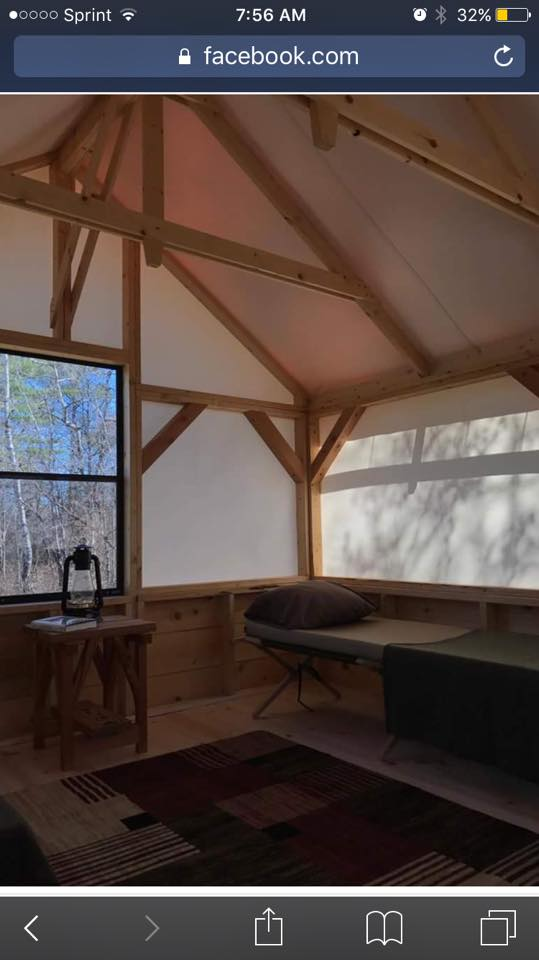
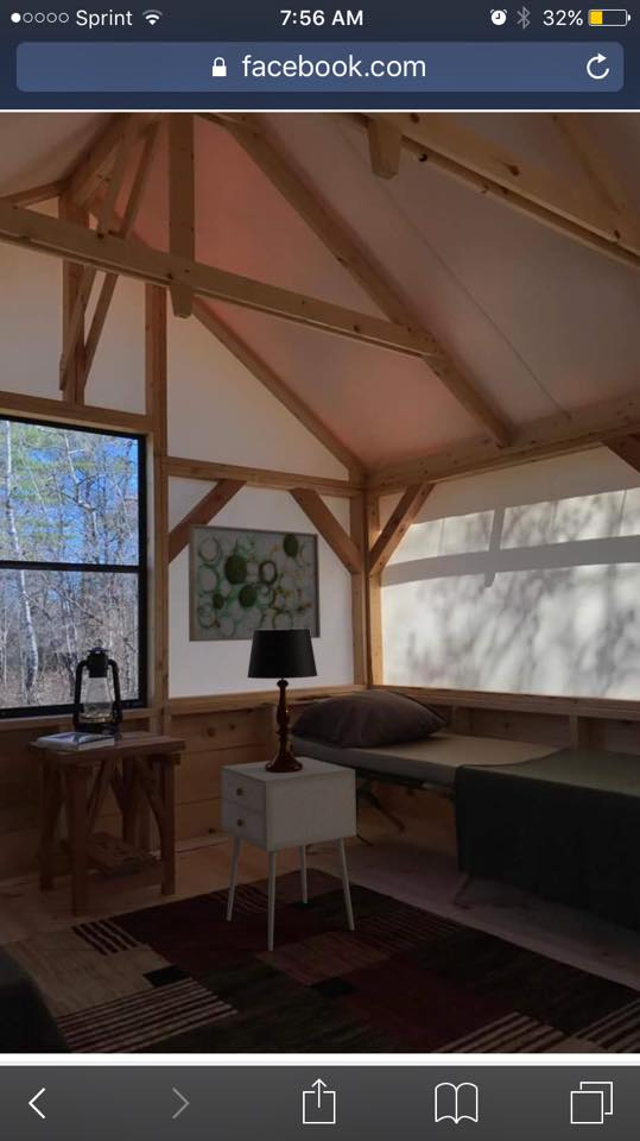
+ table lamp (283, 698)
+ nightstand (285, 846)
+ wall art (259, 584)
